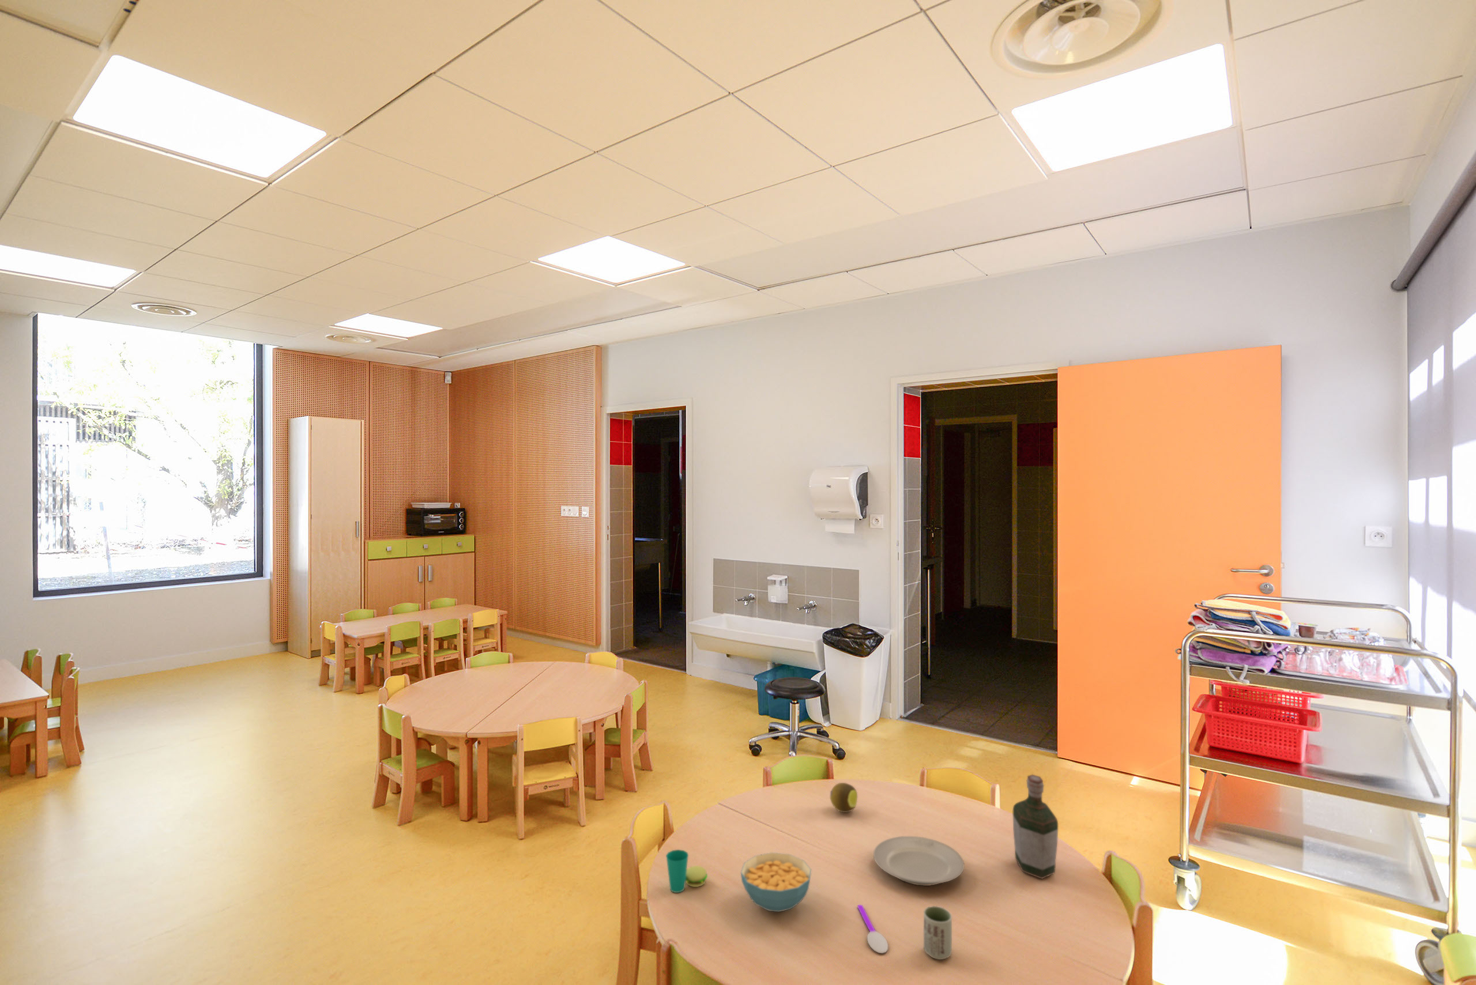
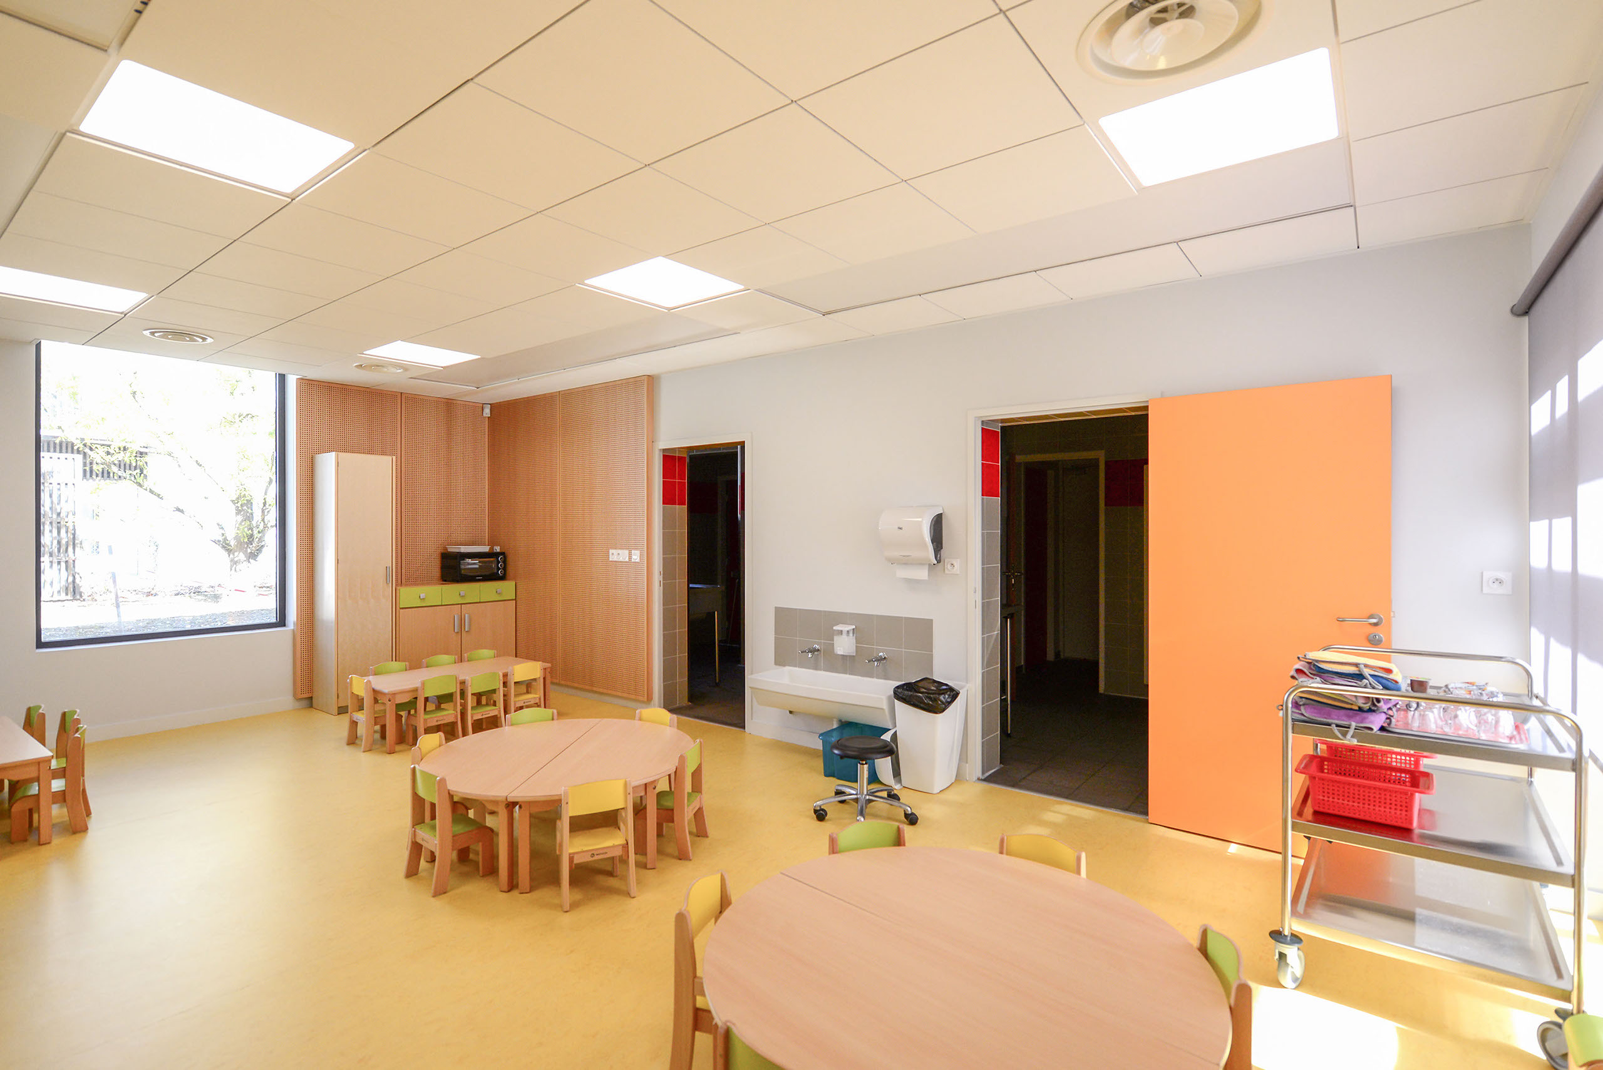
- cup (937, 933)
- bottle (1035, 823)
- cereal bowl (776, 888)
- plate (918, 863)
- cup (686, 870)
- spoon (870, 927)
- fruit (844, 797)
